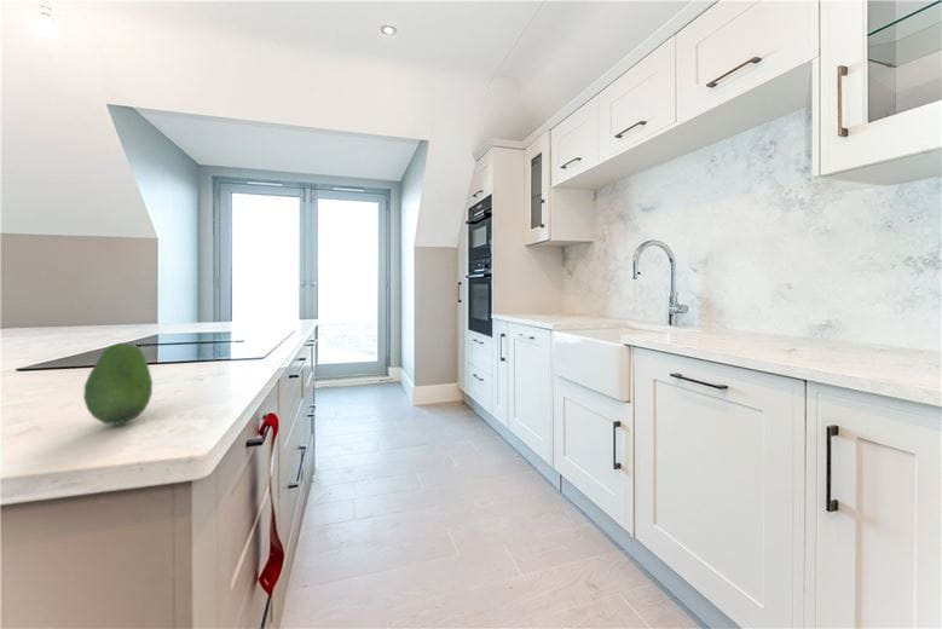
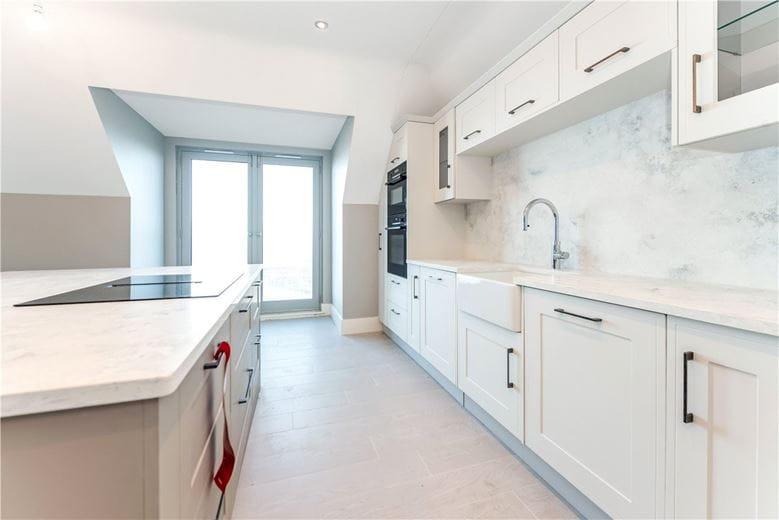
- fruit (119, 382)
